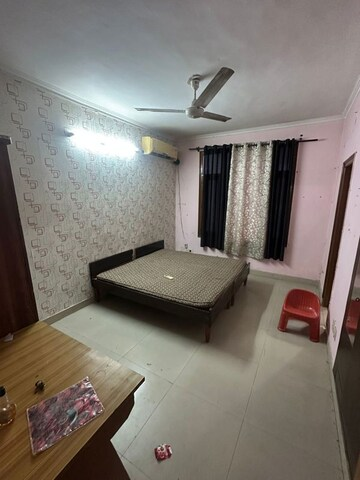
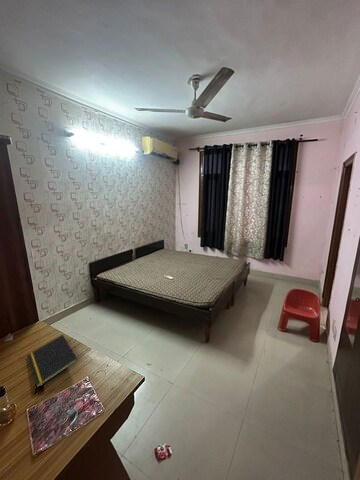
+ notepad (51, 357)
